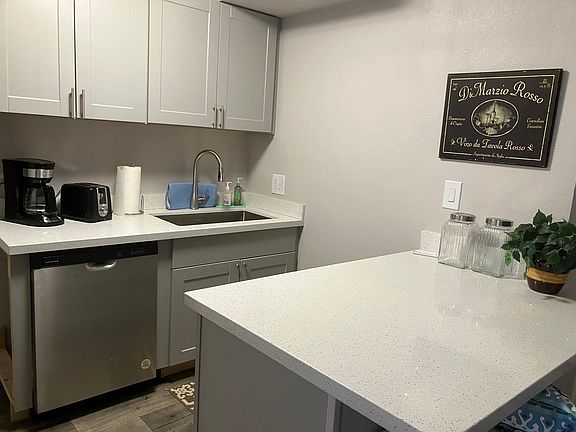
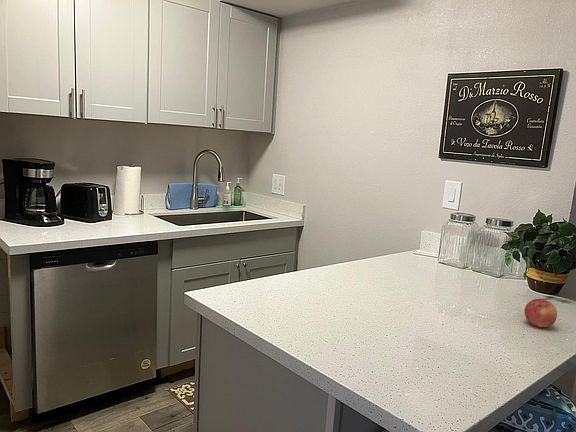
+ apple (540, 312)
